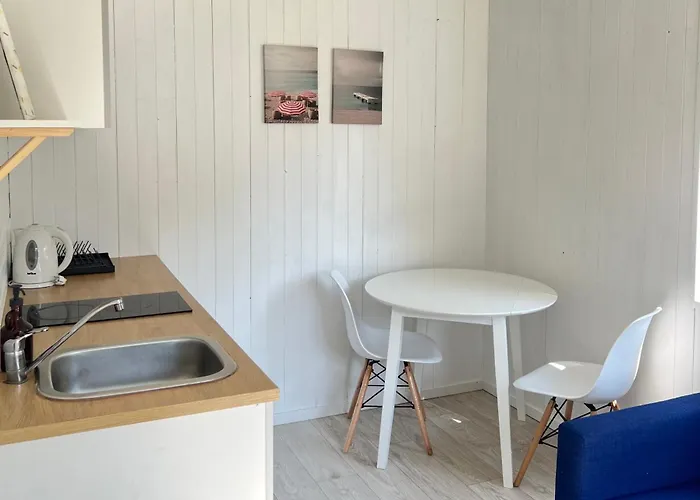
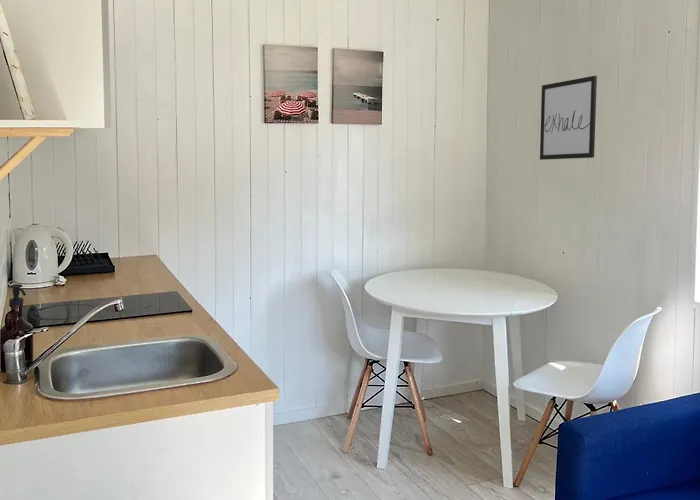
+ wall art (566, 119)
